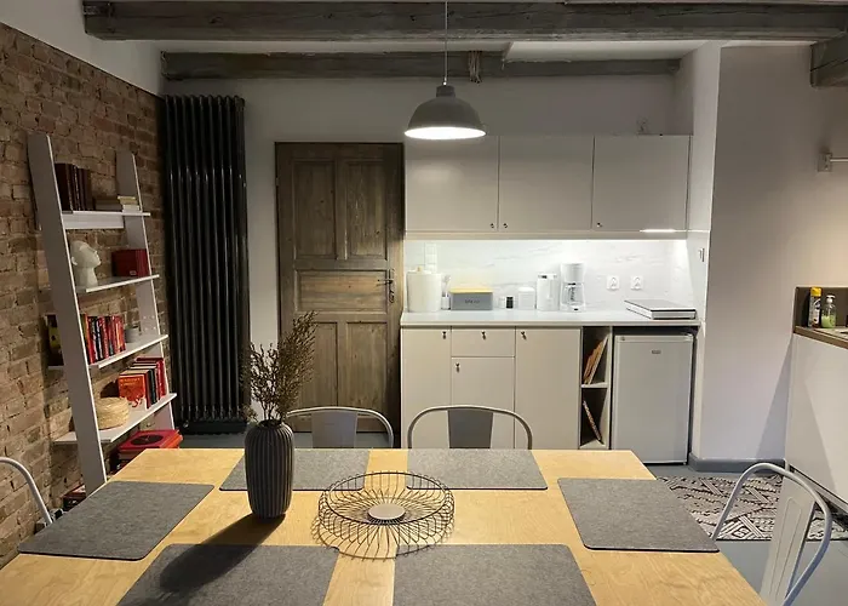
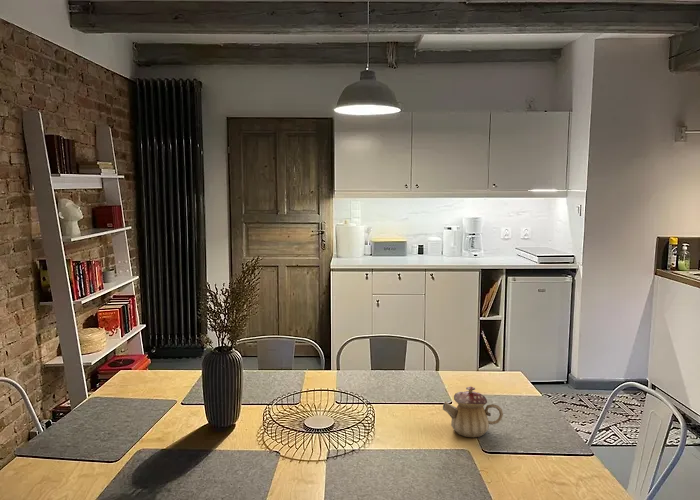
+ teapot (472, 408)
